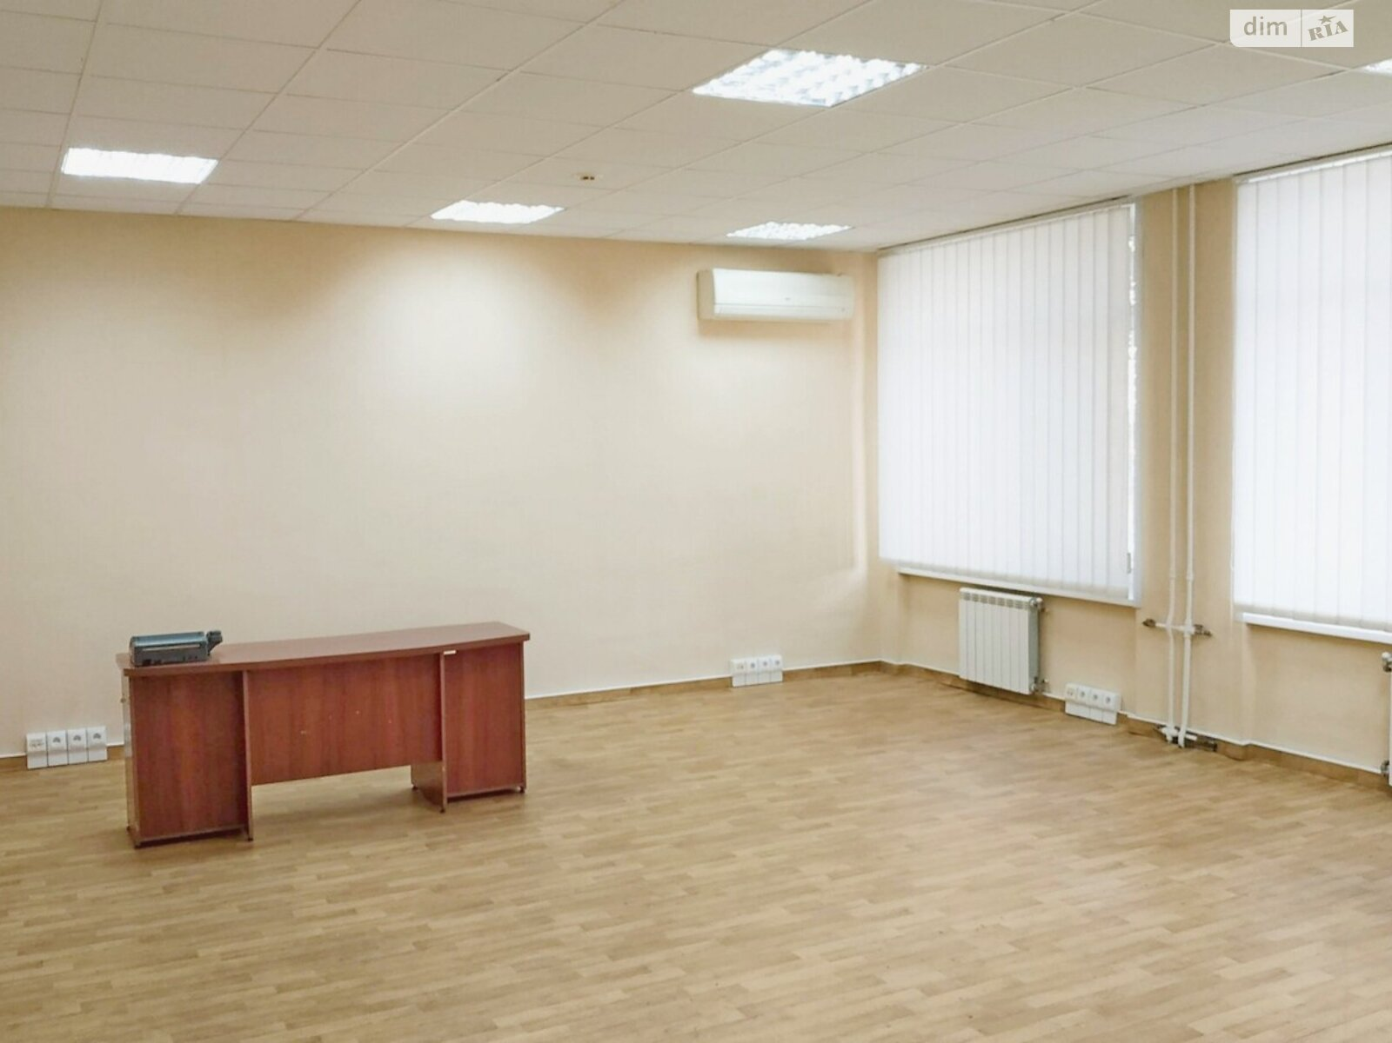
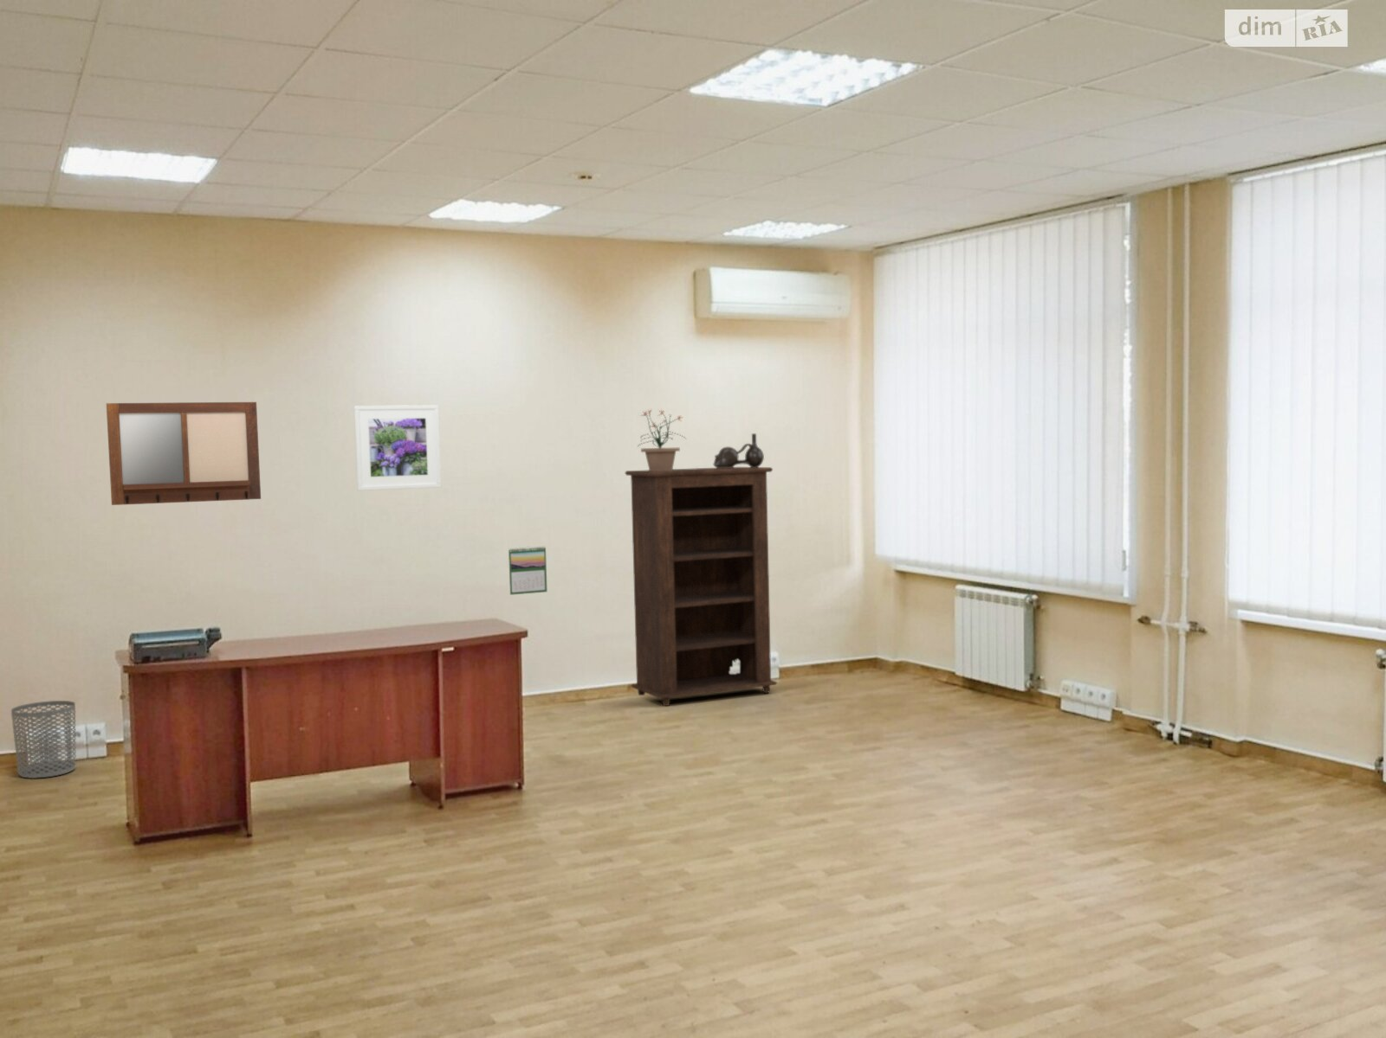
+ decorative vase (738, 450)
+ potted plant (659, 439)
+ writing board (186, 452)
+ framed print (397, 447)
+ waste bin (45, 739)
+ calendar (527, 569)
+ bookshelf (701, 582)
